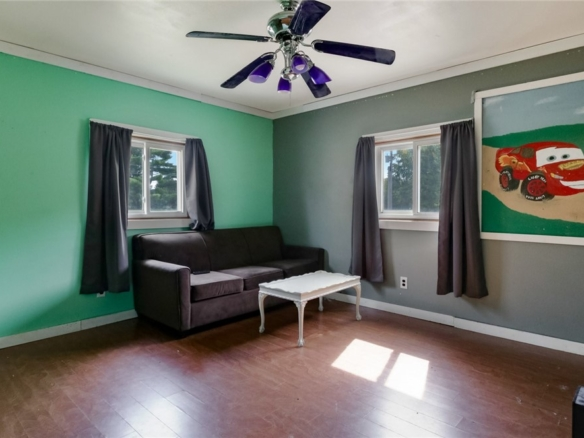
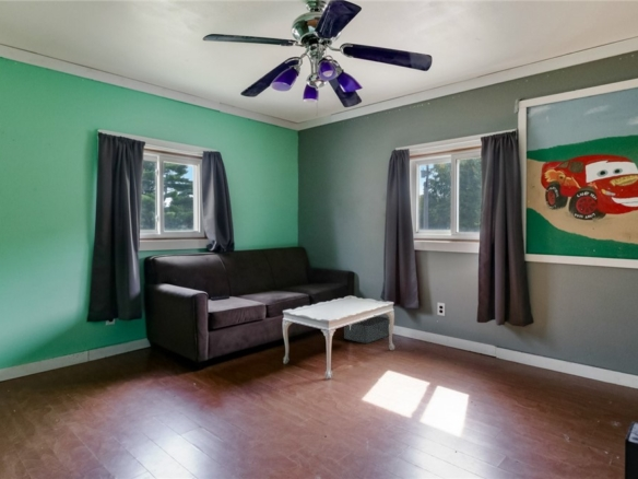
+ storage bin (367, 328)
